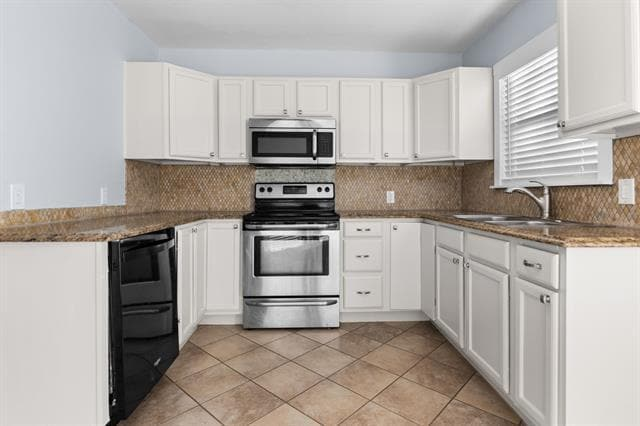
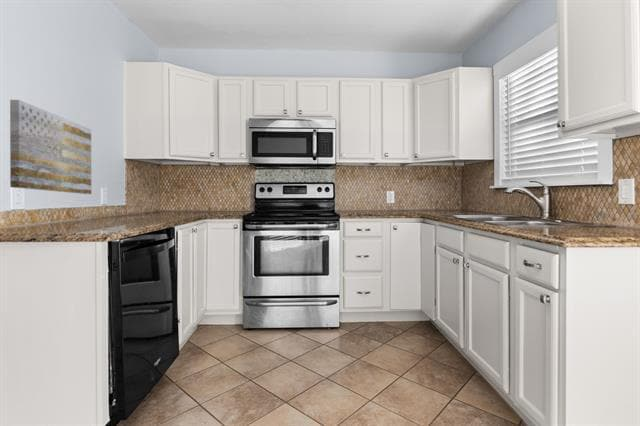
+ wall art (56, 153)
